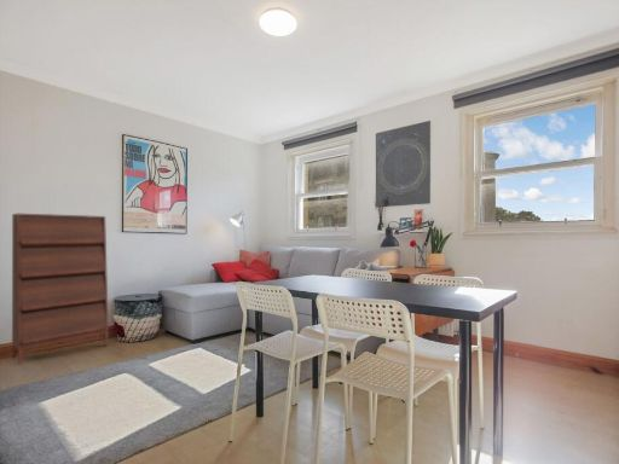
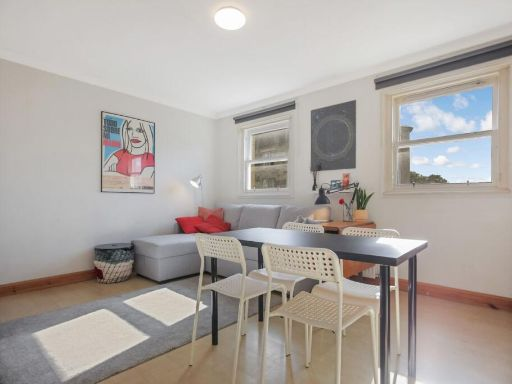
- shoe cabinet (63, 283)
